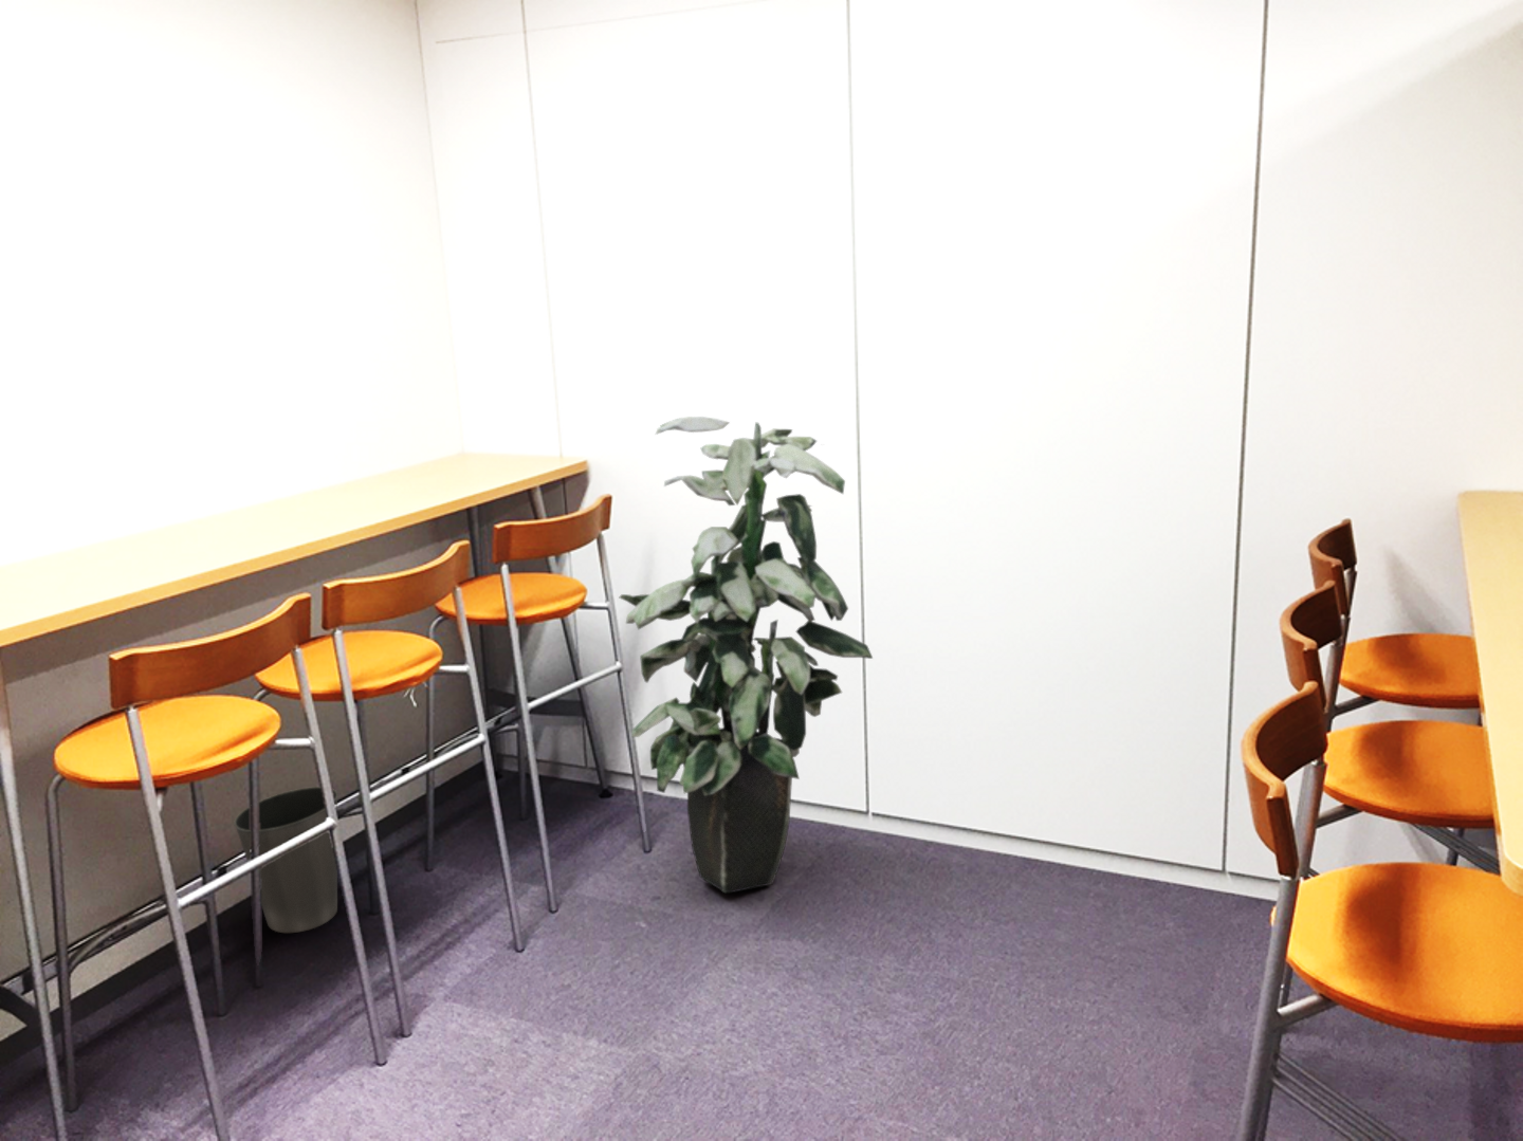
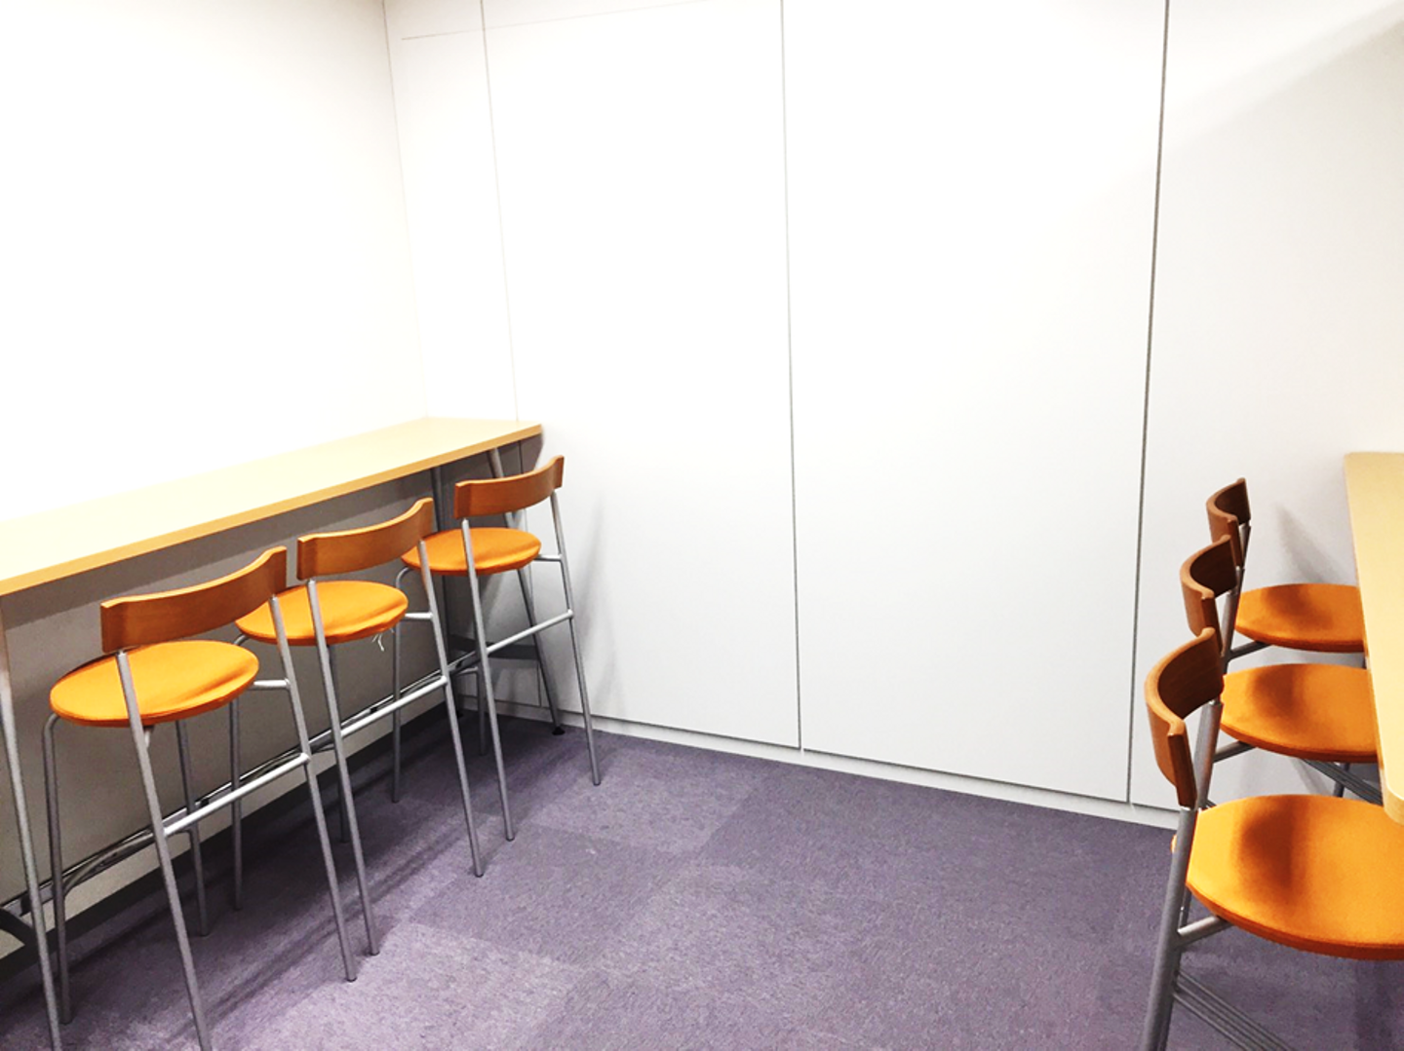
- indoor plant (735, 651)
- waste basket (294, 863)
